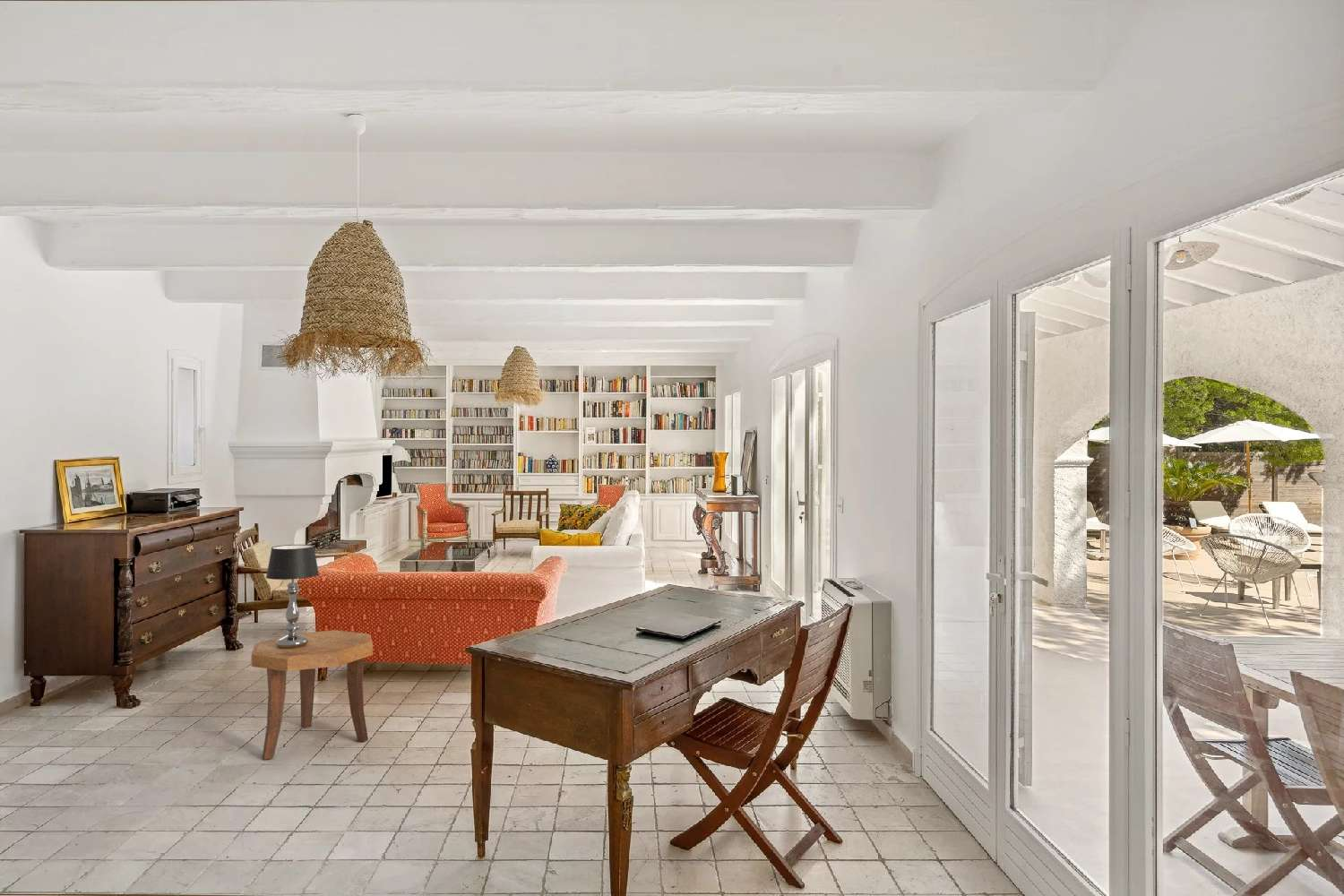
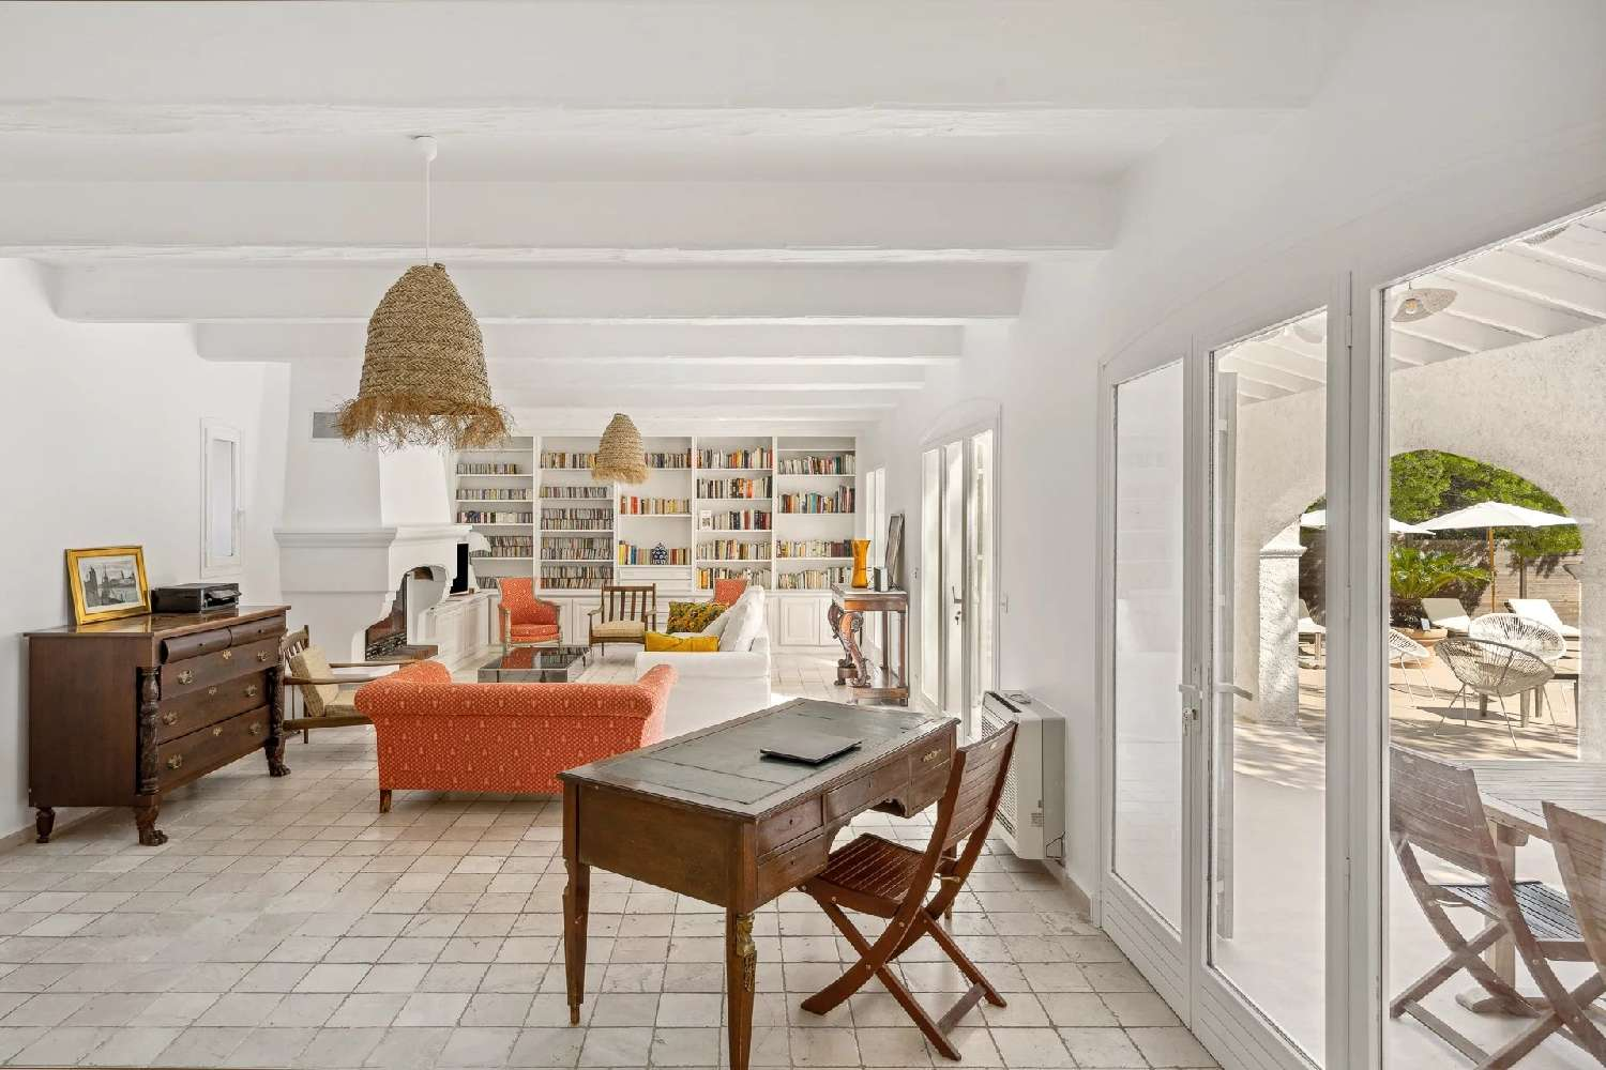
- side table (313, 691)
- table lamp (292, 596)
